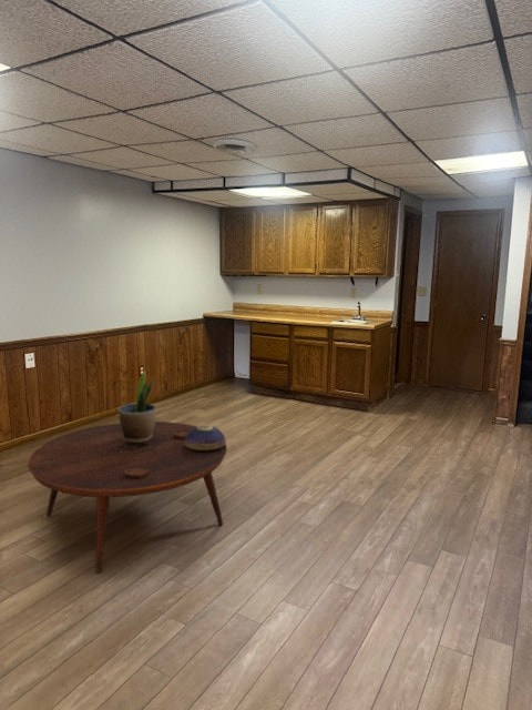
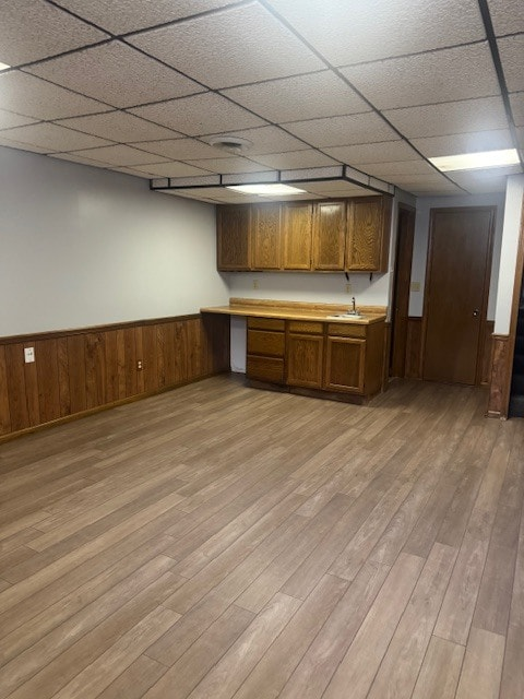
- coffee table (133, 483)
- decorative bowl (205, 436)
- potted plant (137, 409)
